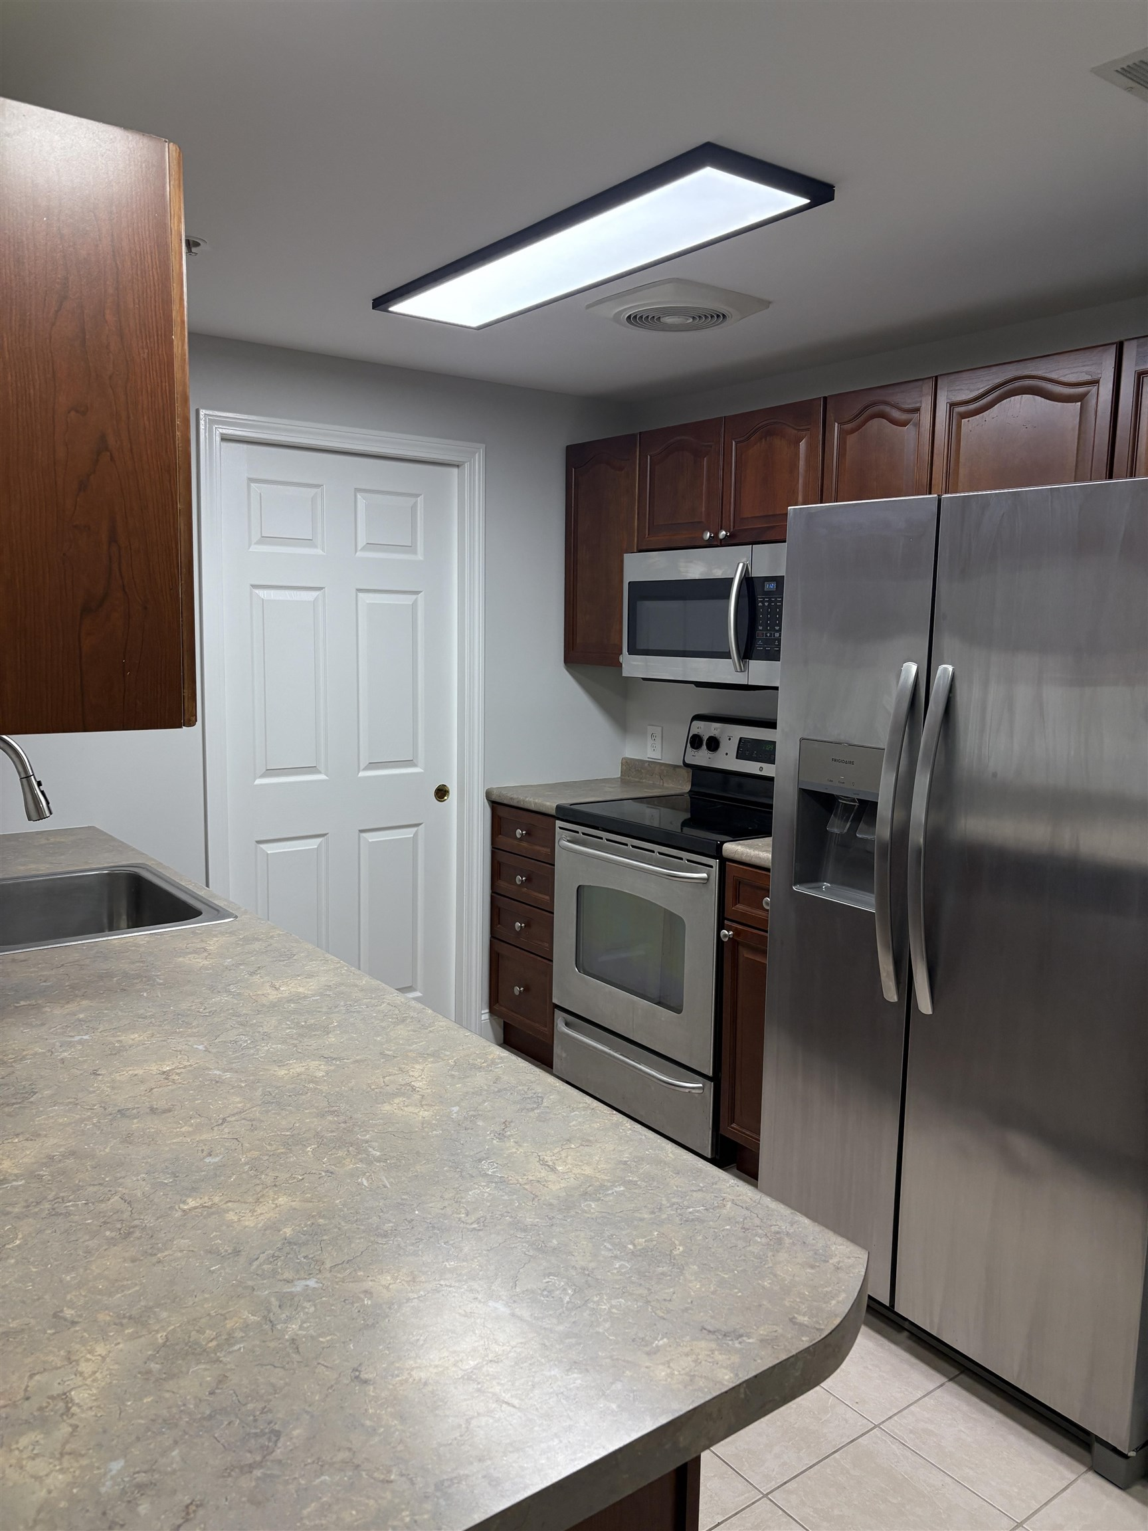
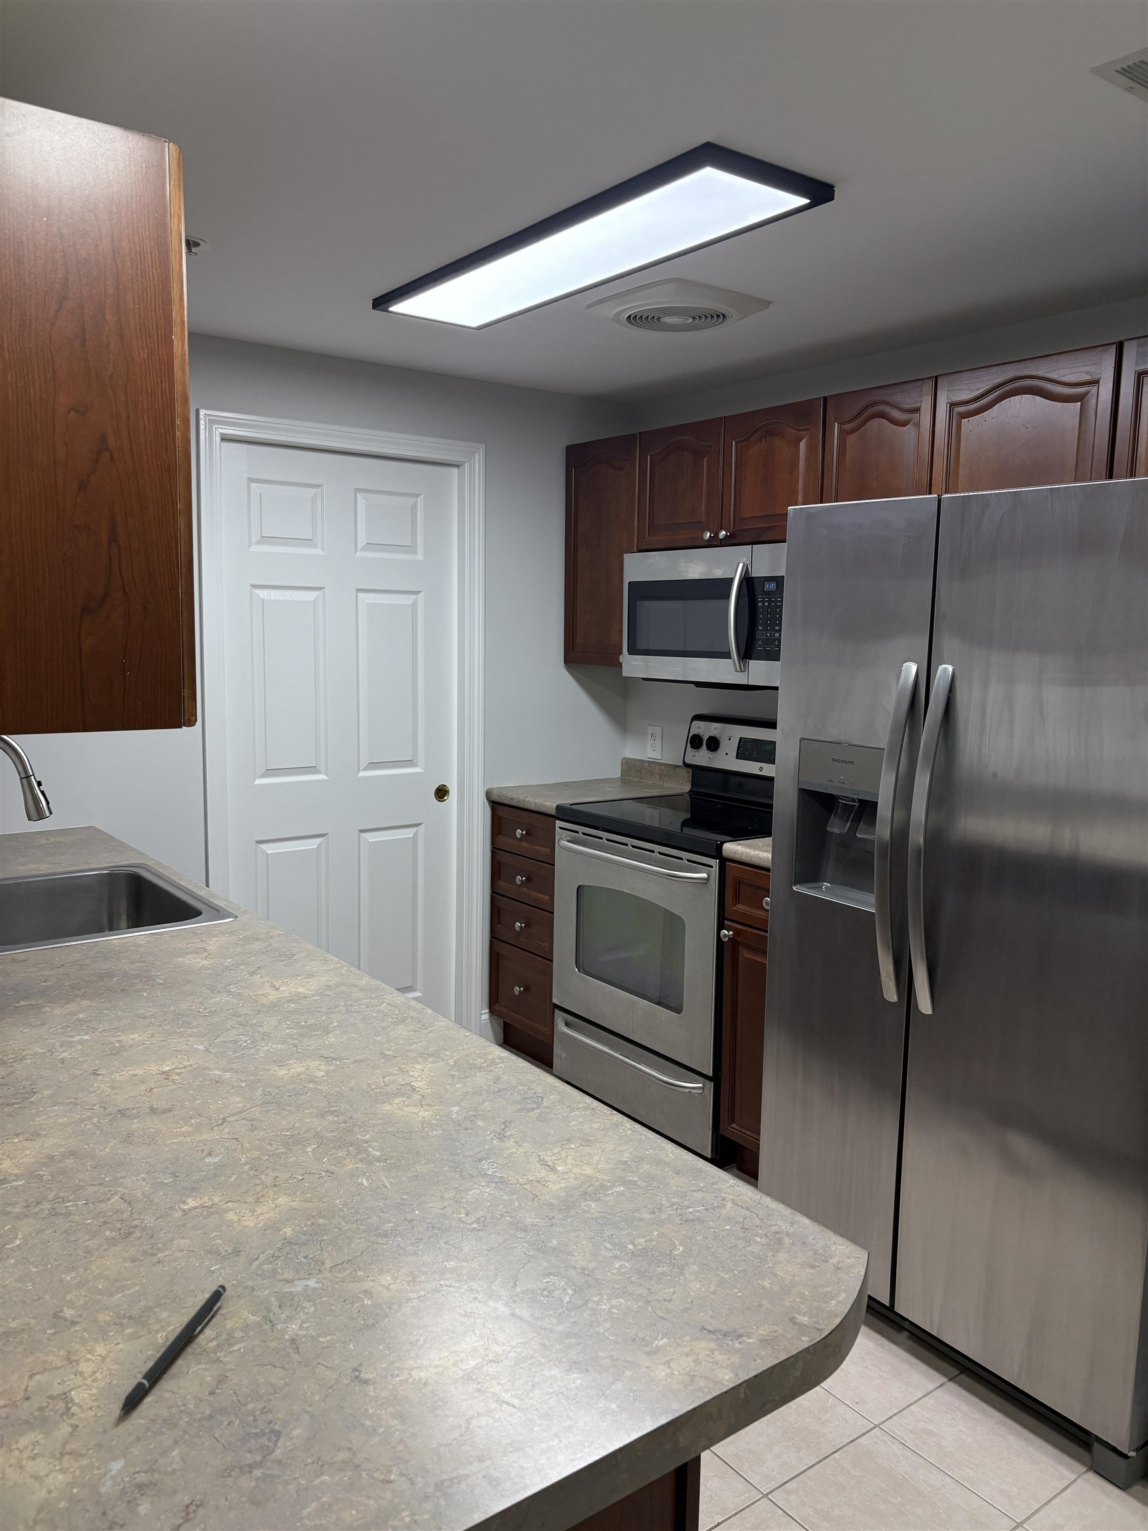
+ pen (176, 1345)
